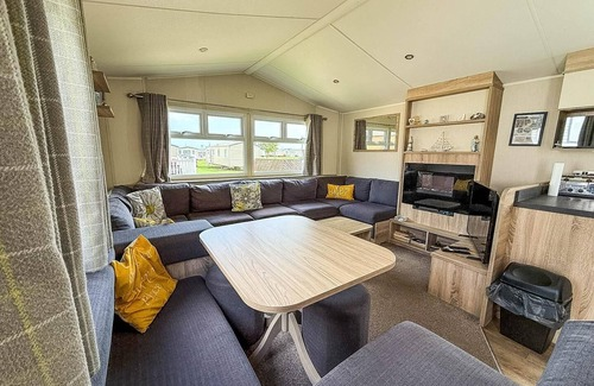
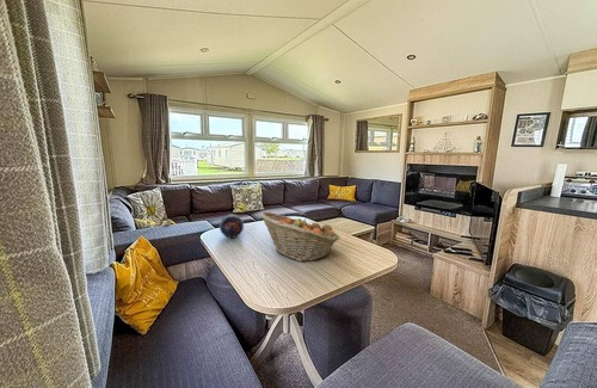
+ fruit basket (297, 232)
+ decorative orb (232, 226)
